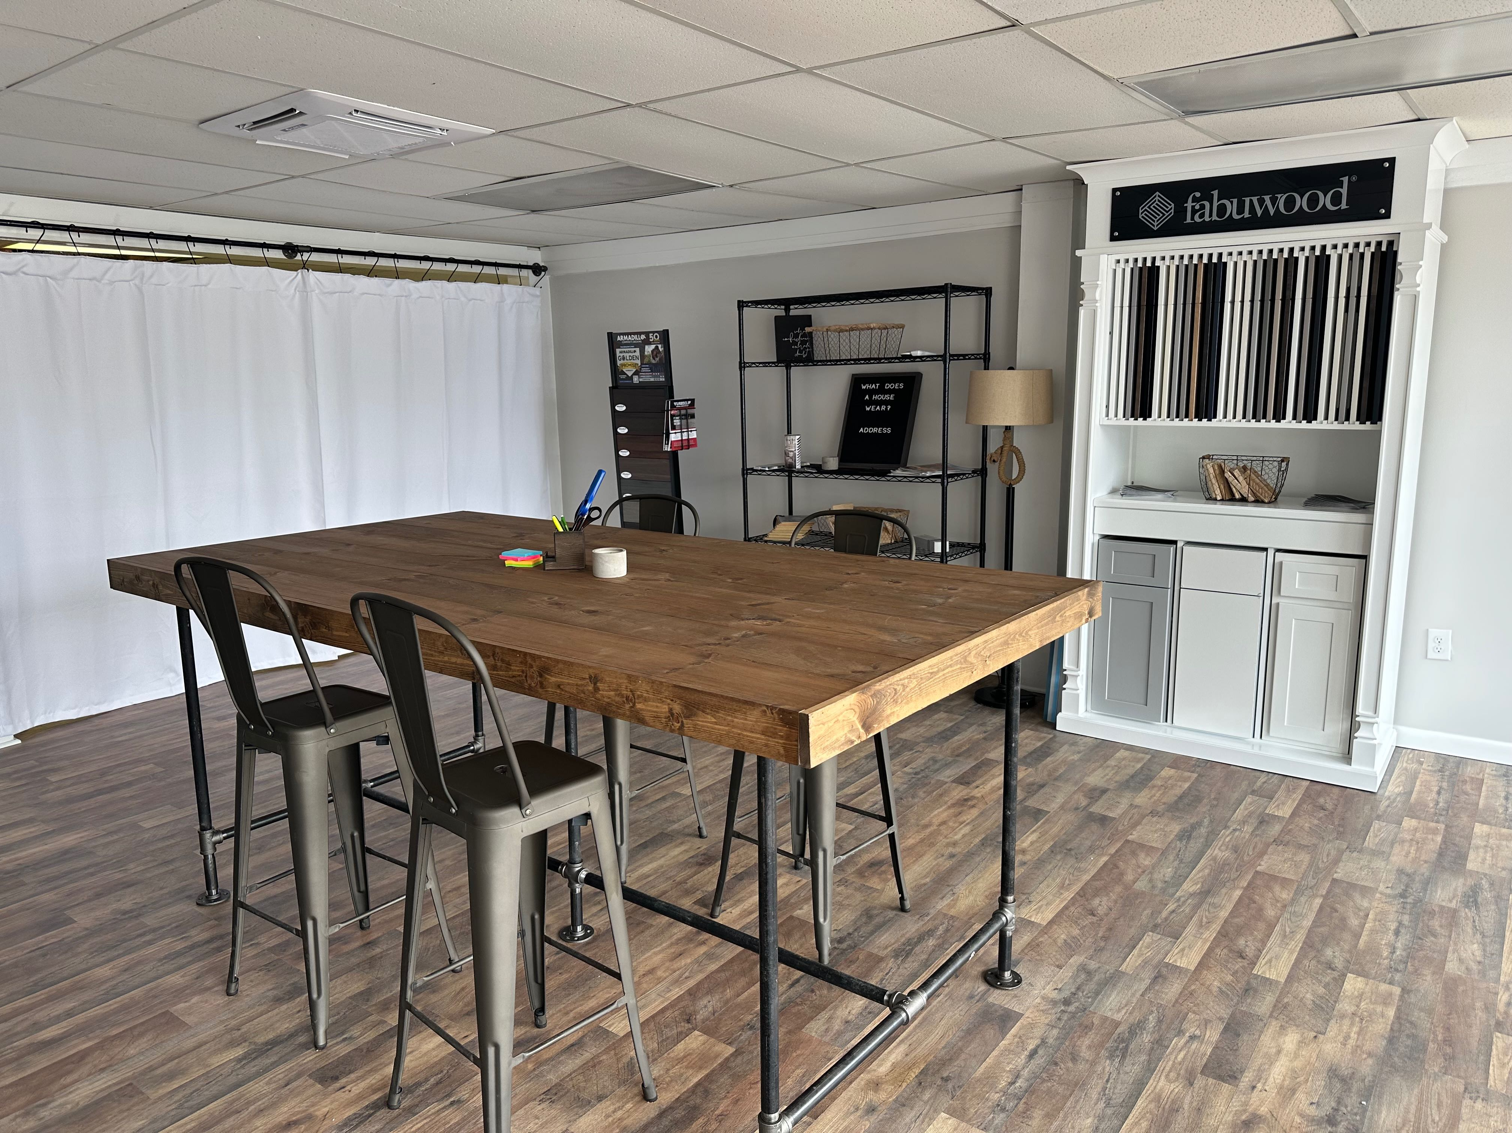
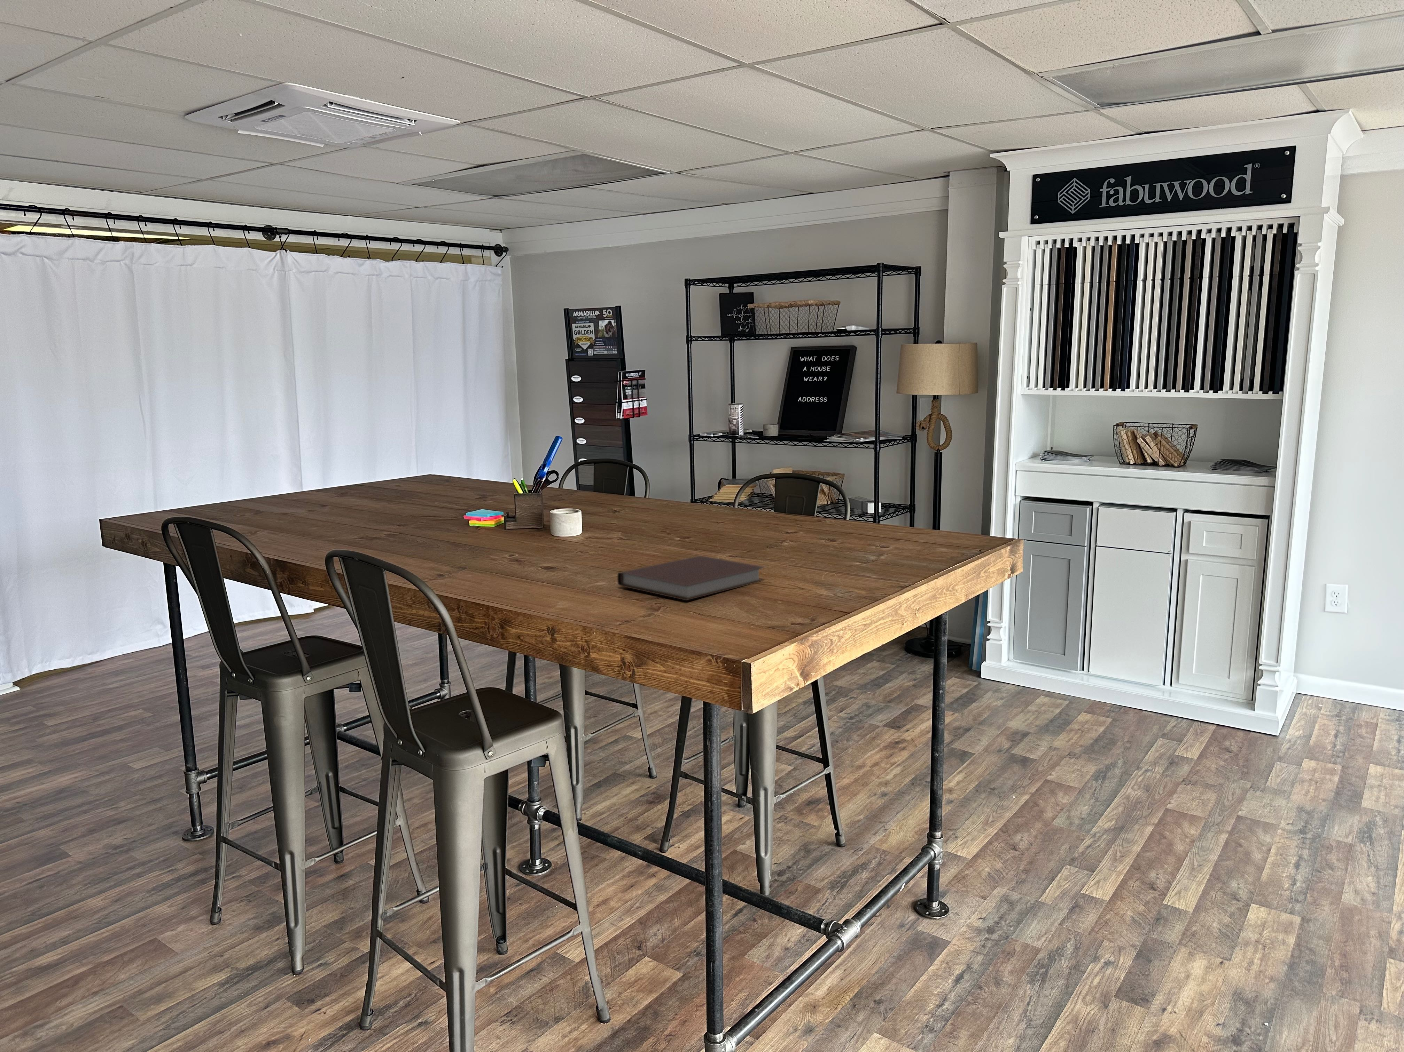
+ notebook (692, 576)
